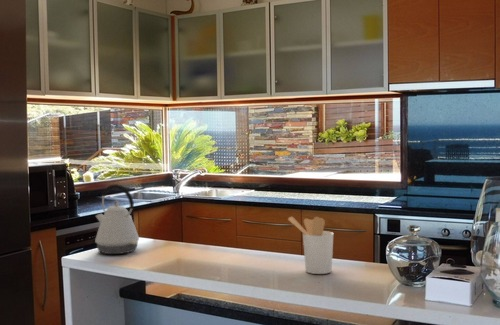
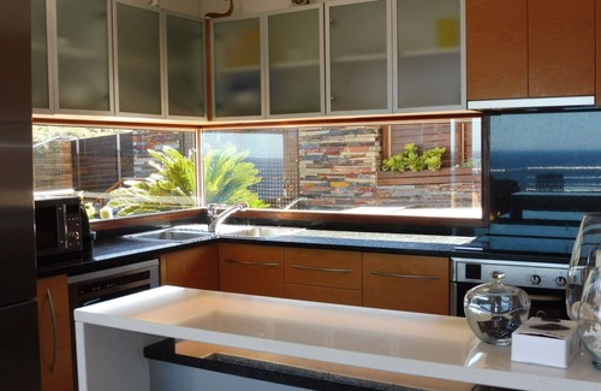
- kettle (115, 217)
- utensil holder (310, 243)
